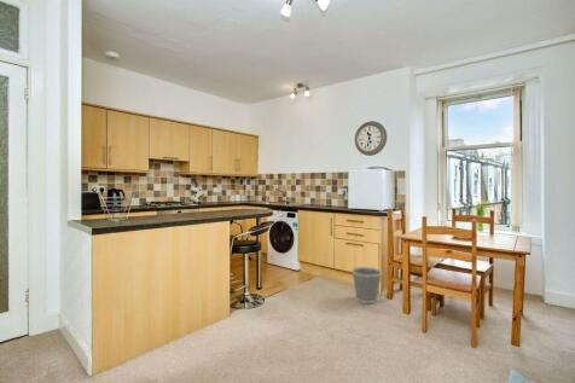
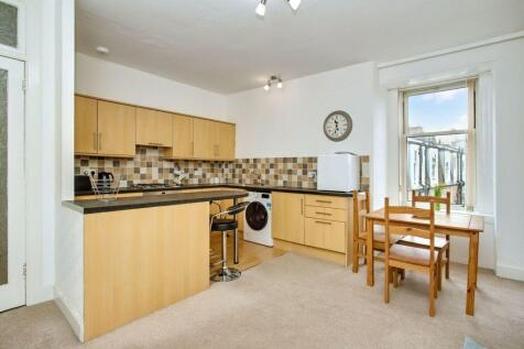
- wastebasket (366, 285)
